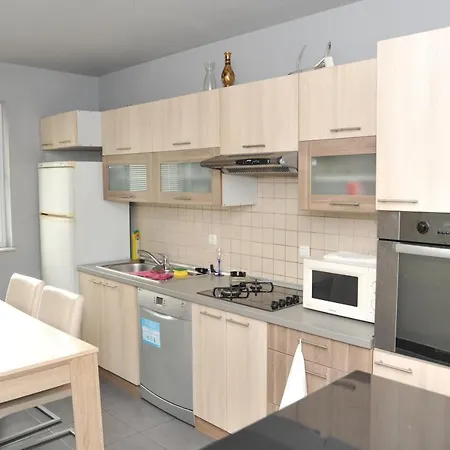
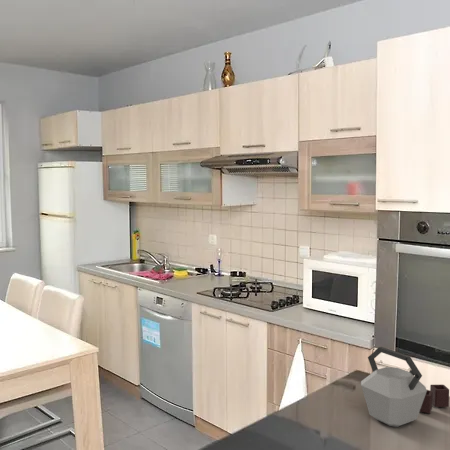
+ kettle (412, 380)
